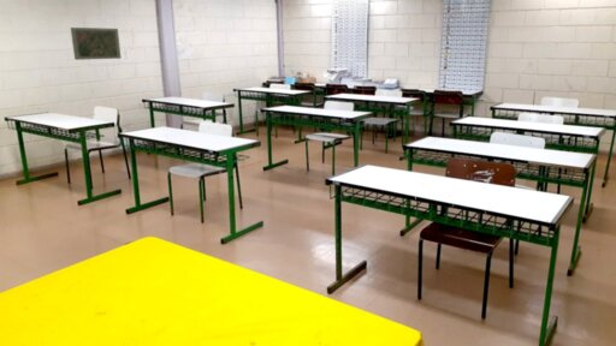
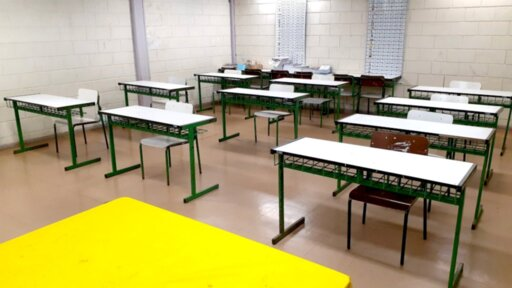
- road map (96, 43)
